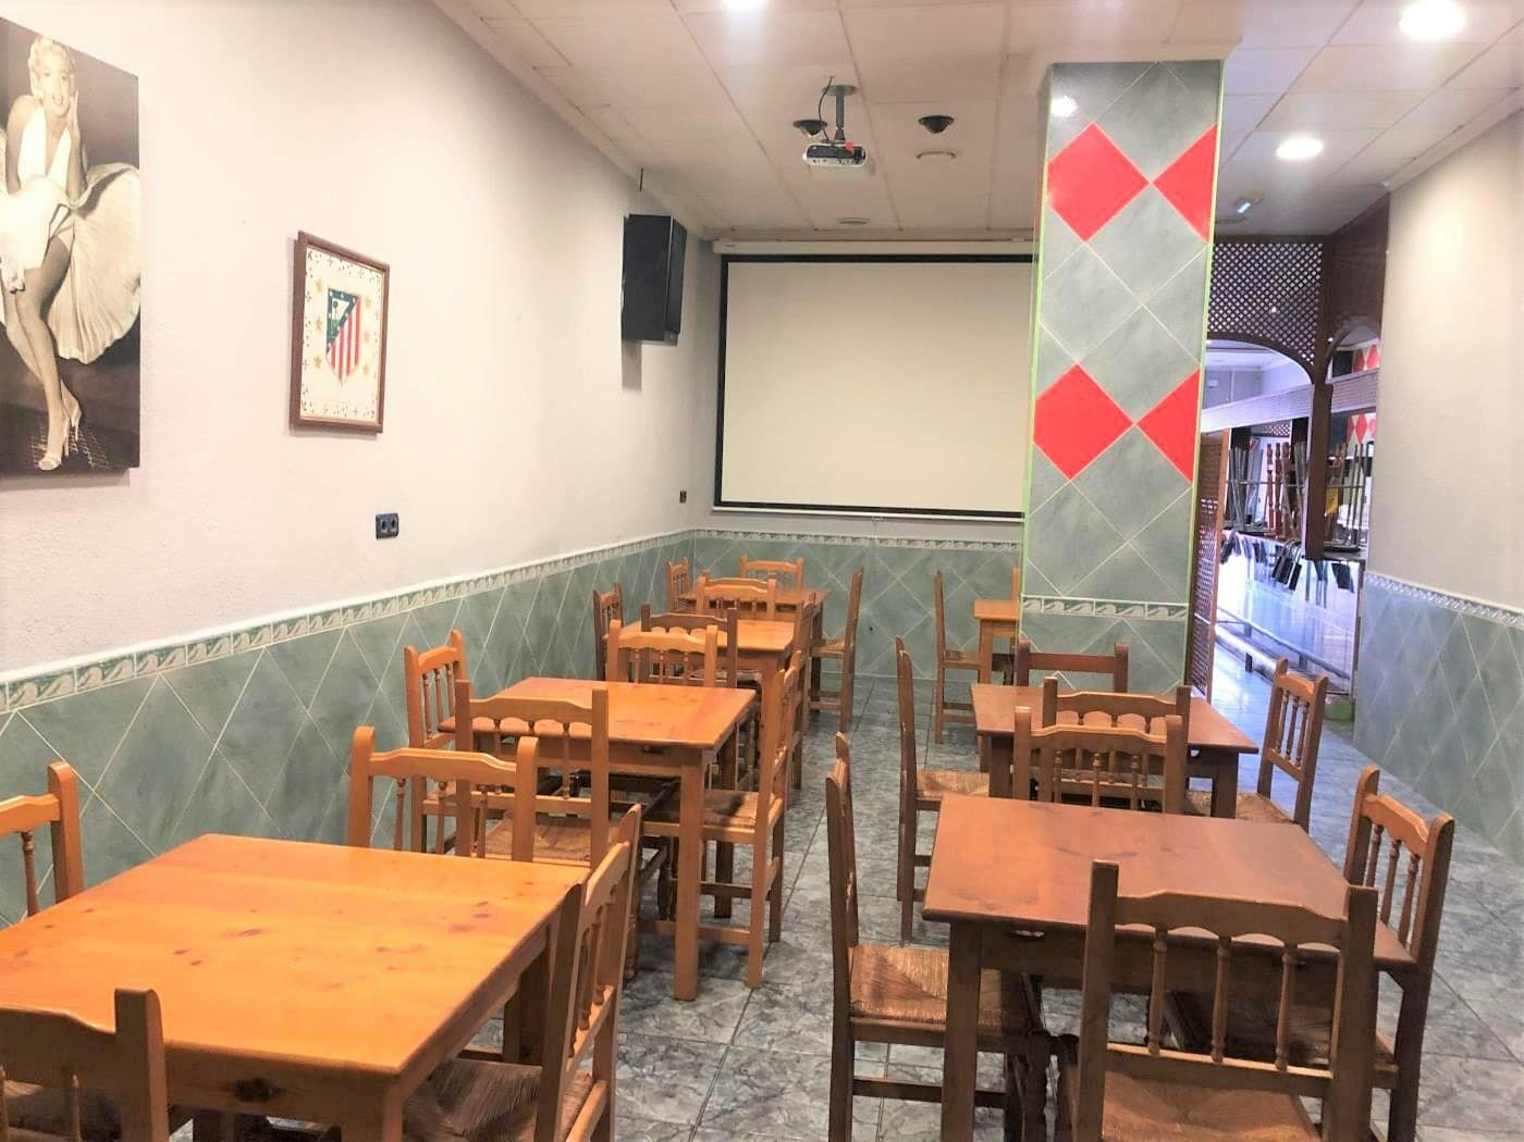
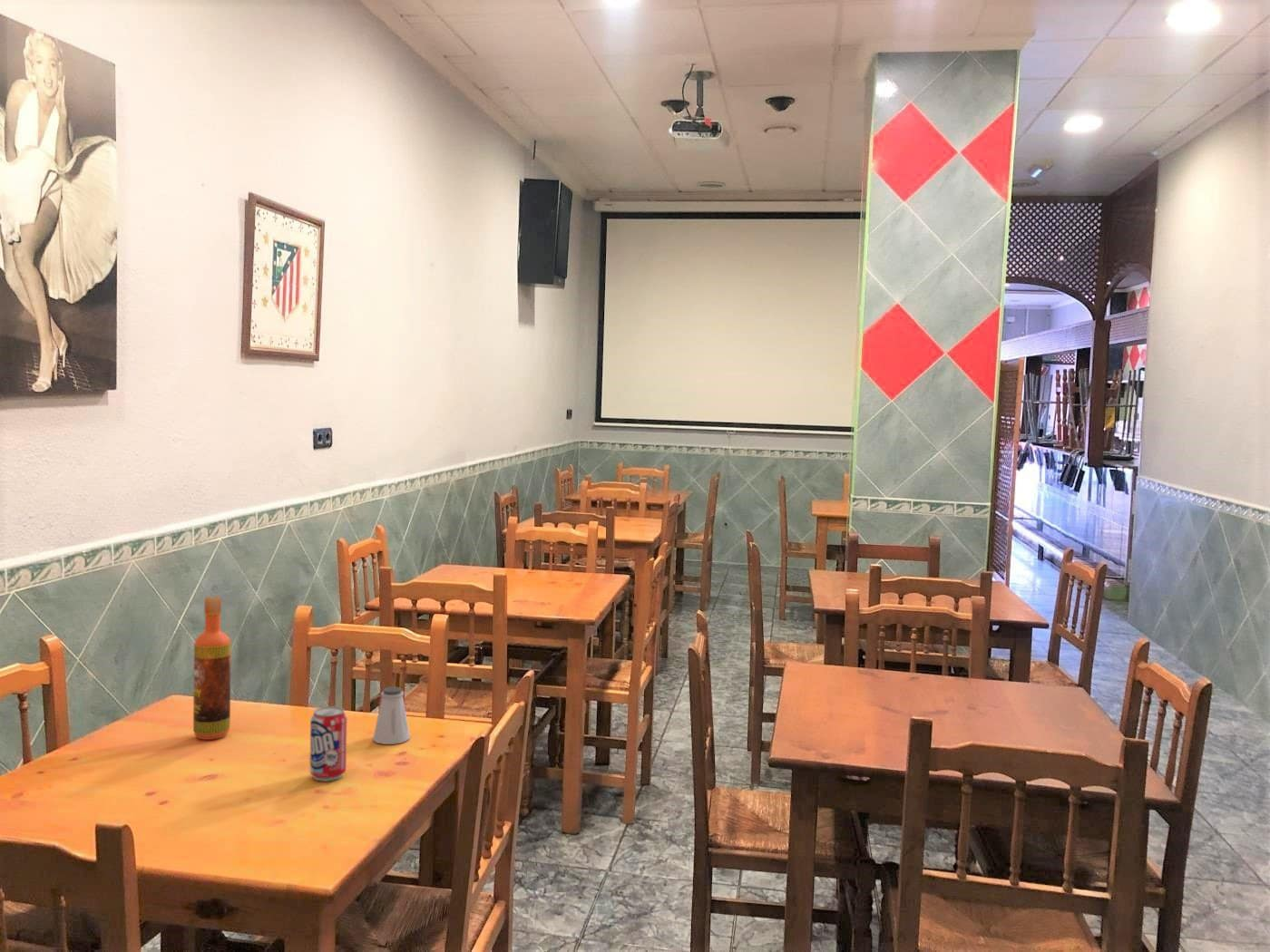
+ hot sauce (212, 666)
+ saltshaker (392, 714)
+ beverage can (328, 743)
